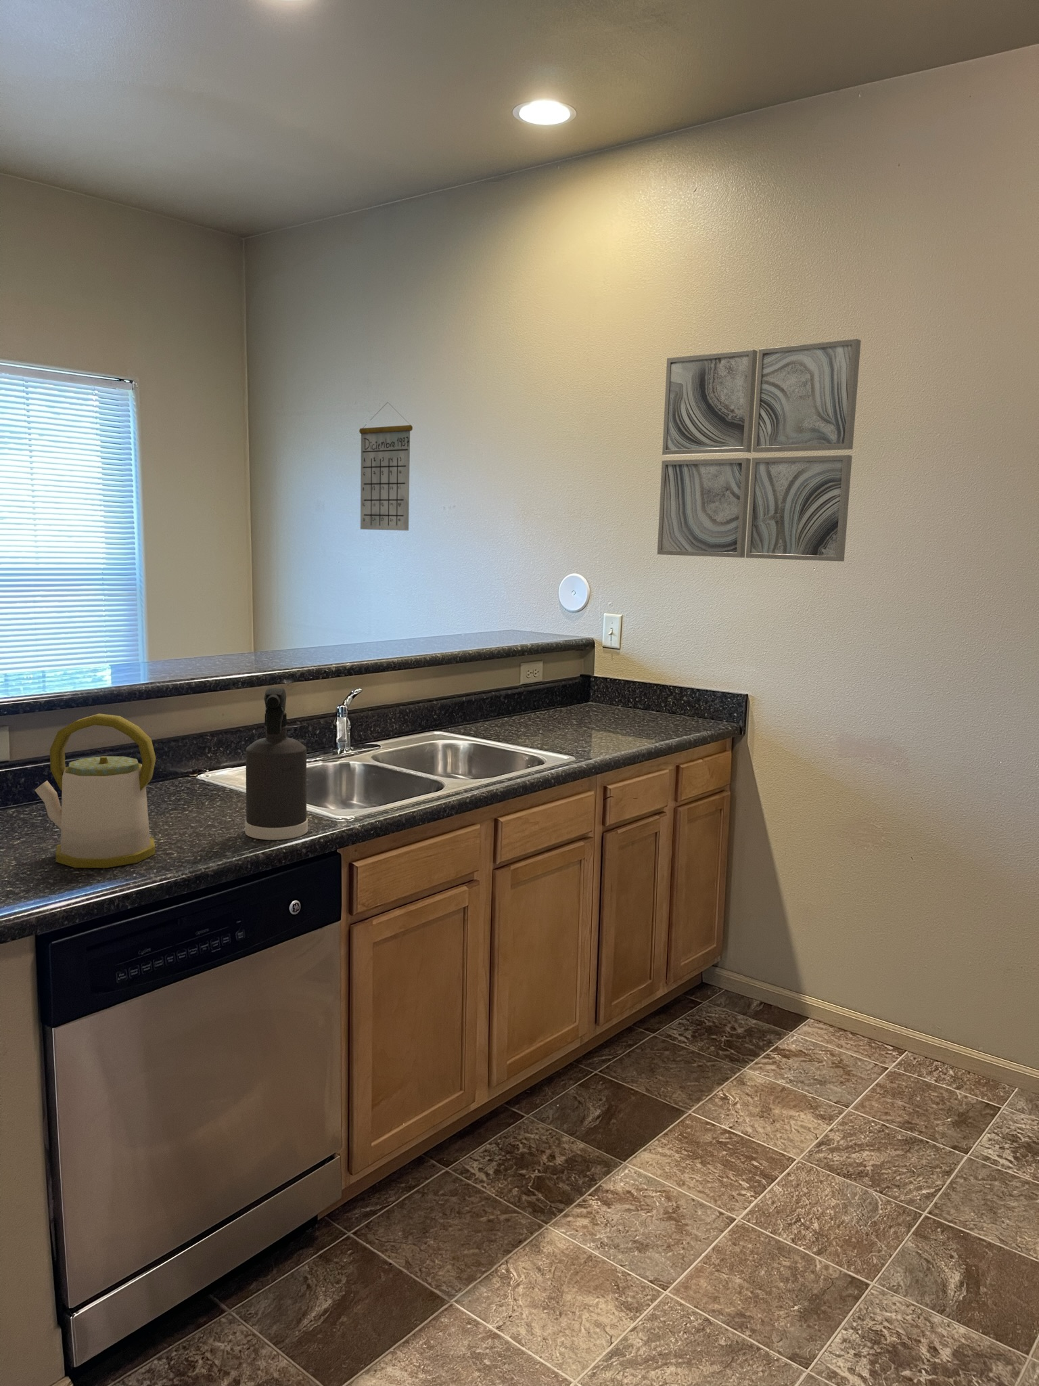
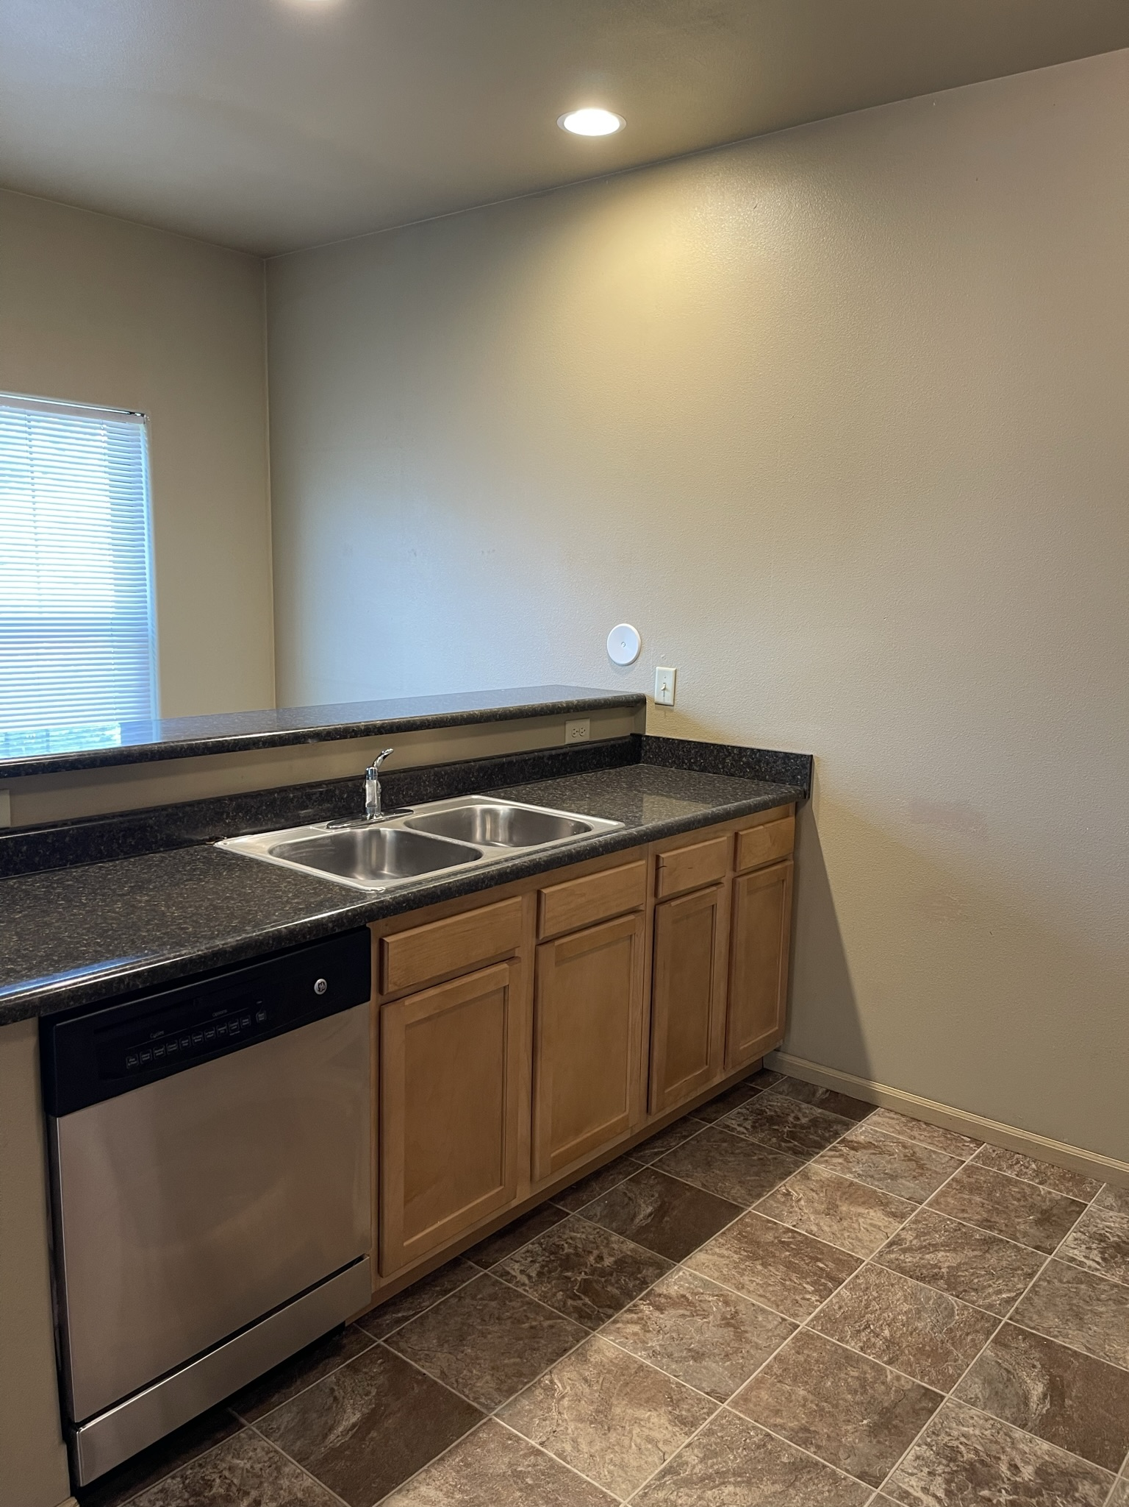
- kettle (95, 785)
- spray bottle (276, 761)
- calendar (385, 466)
- wall art (752, 457)
